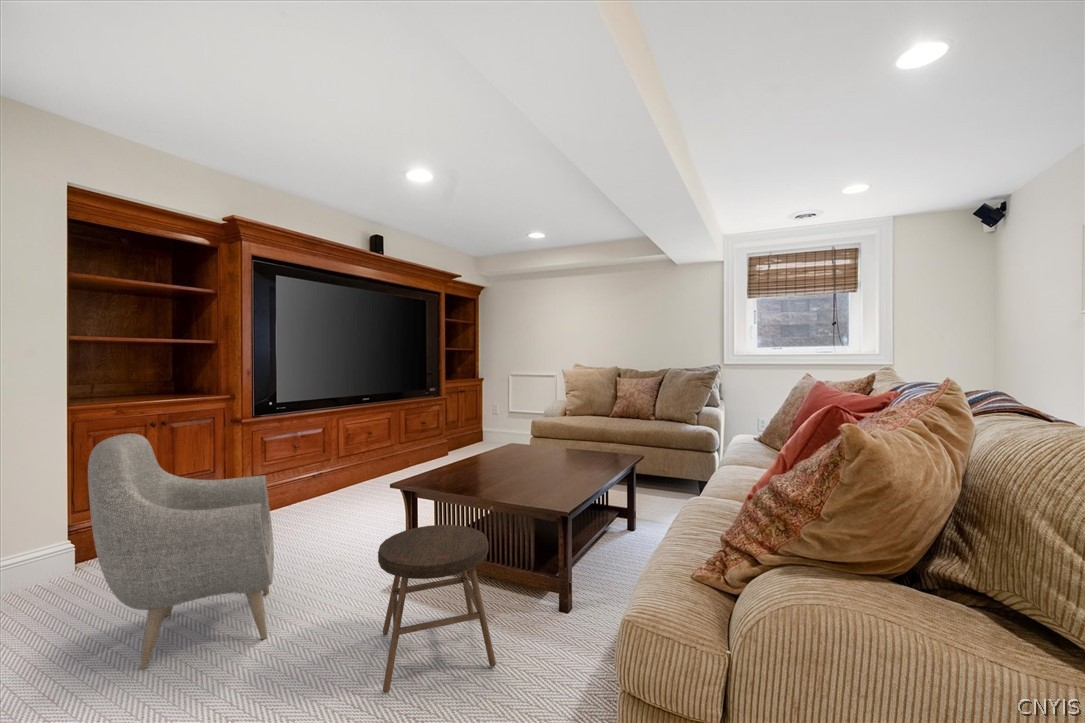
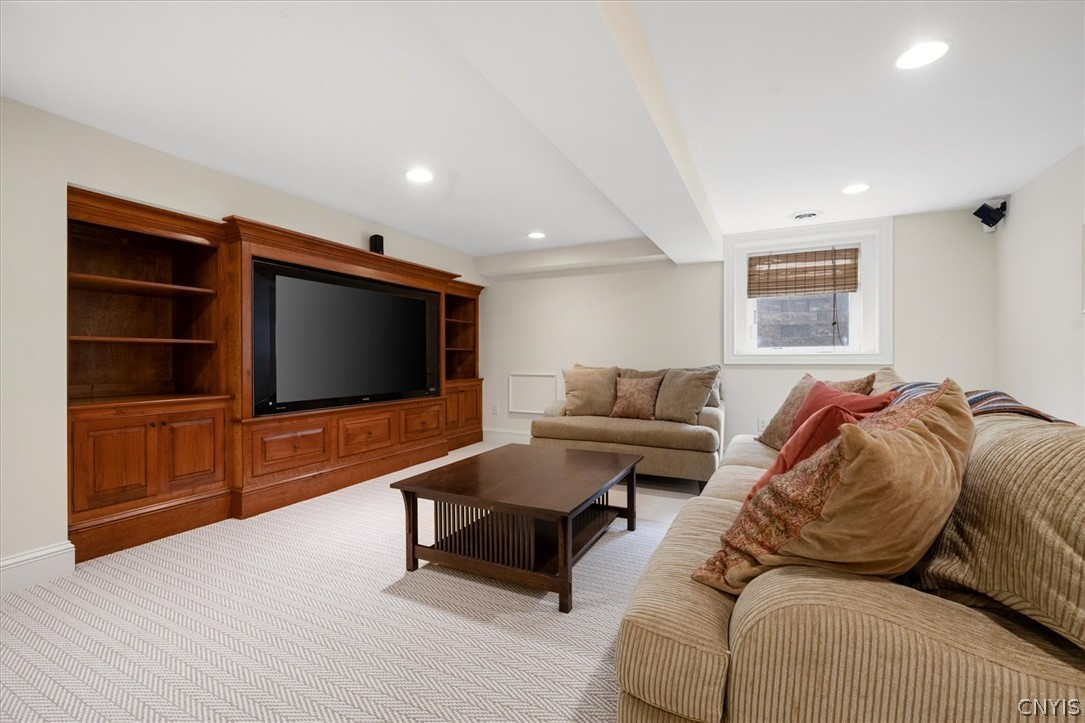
- stool (431, 588)
- armchair (212, 528)
